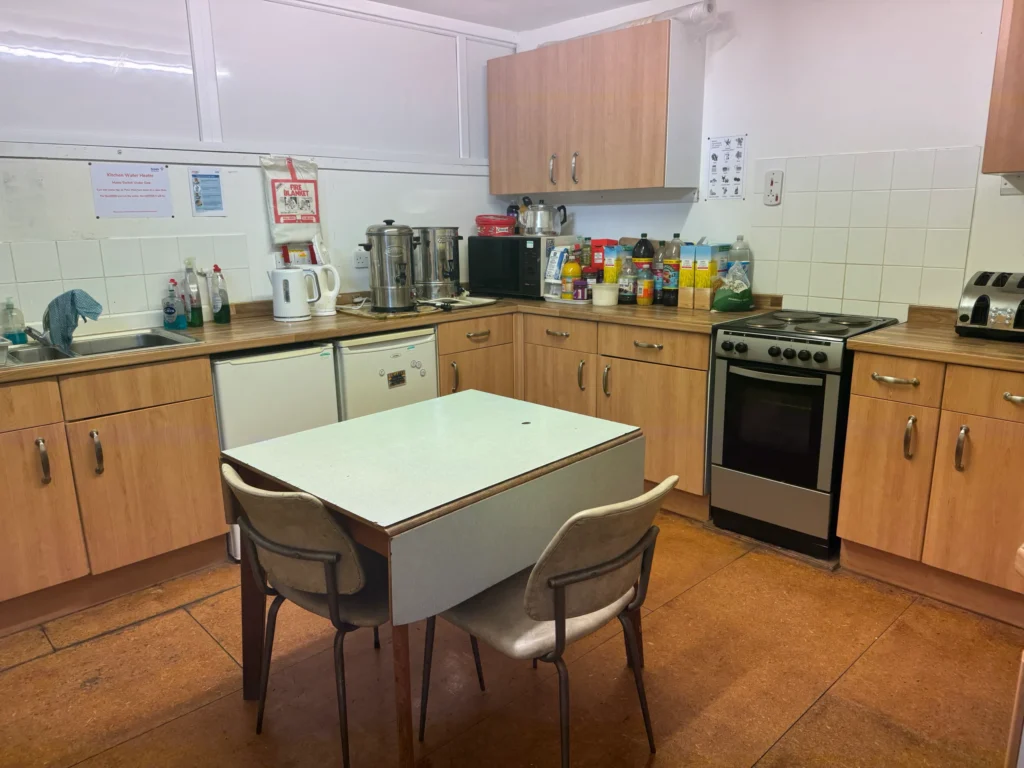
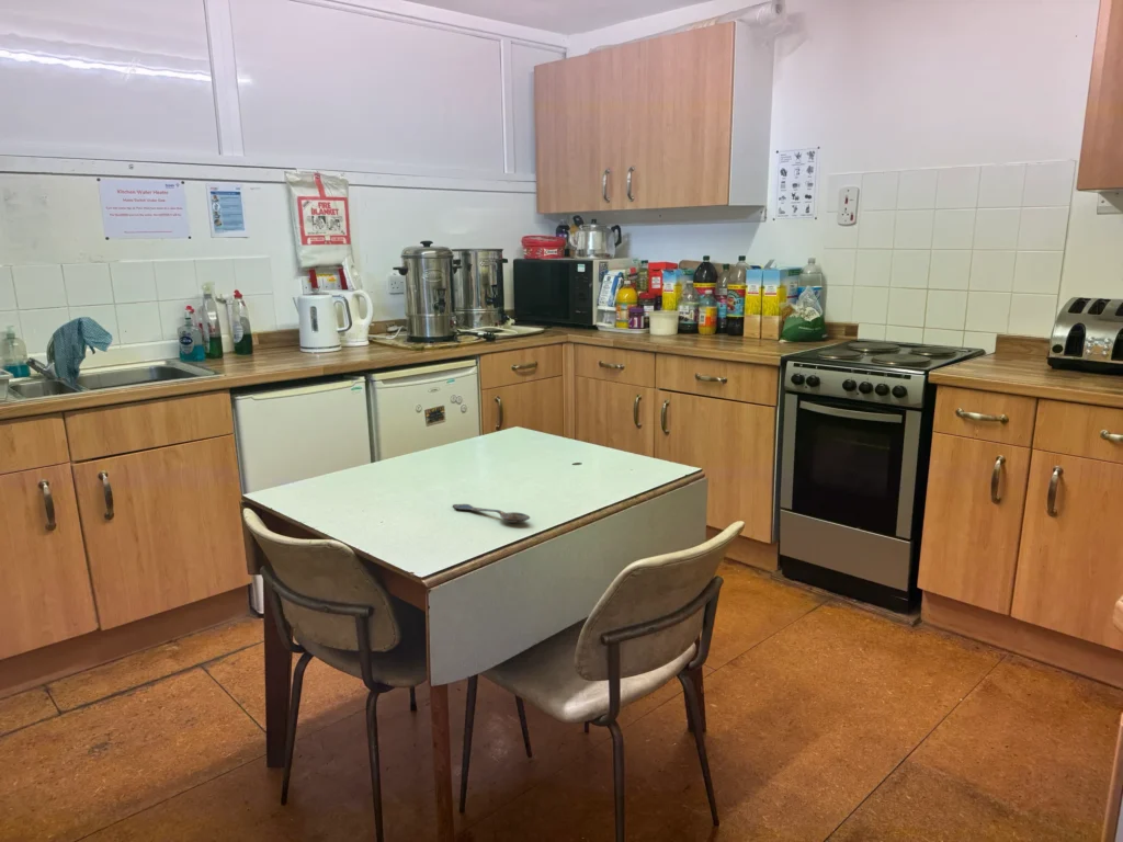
+ spoon (489, 511)
